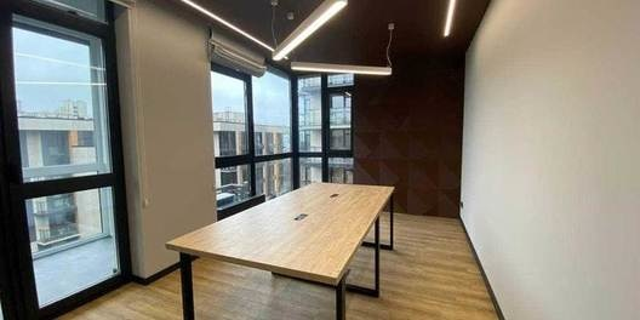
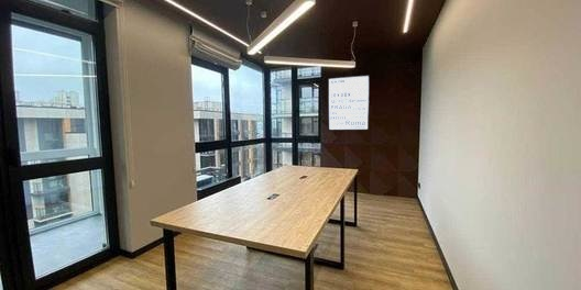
+ wall art (348, 103)
